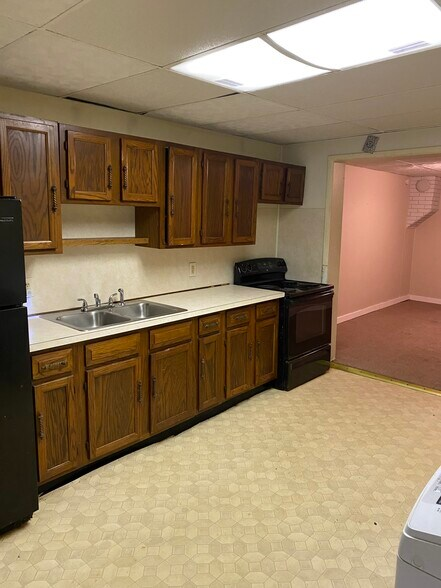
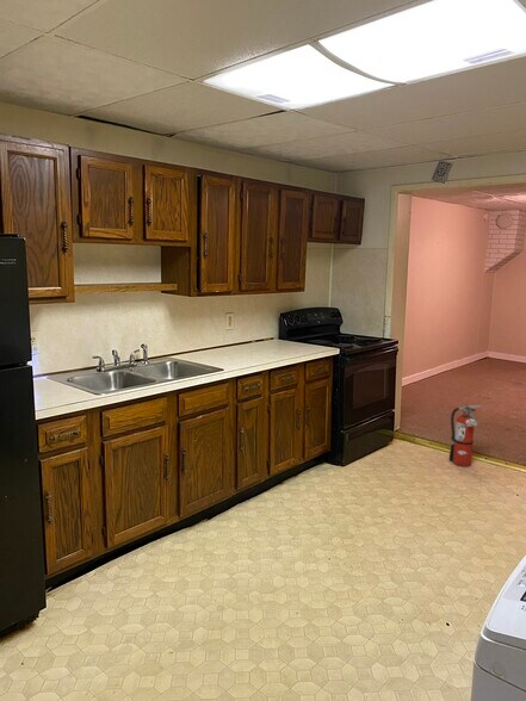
+ fire extinguisher (463, 433)
